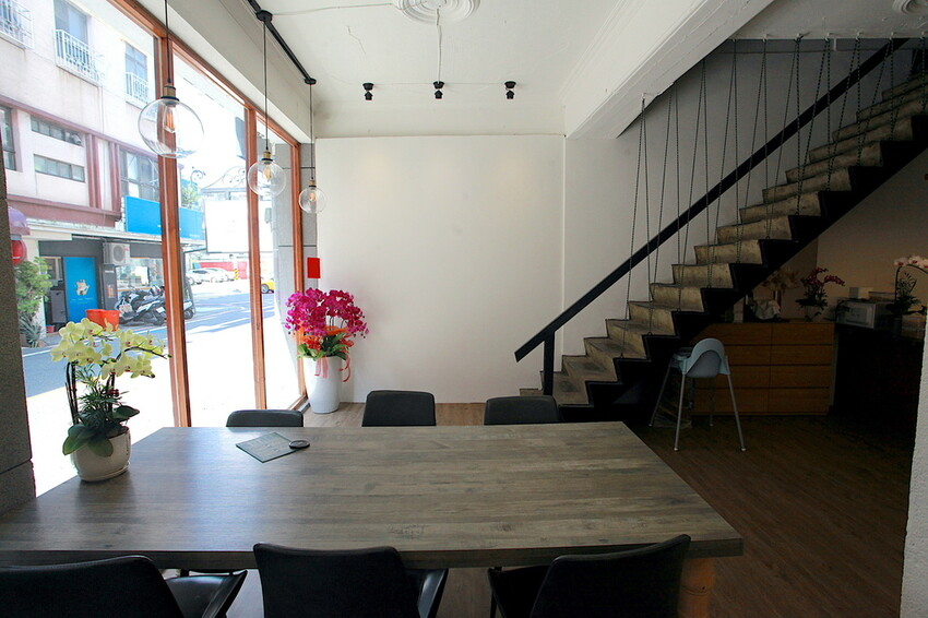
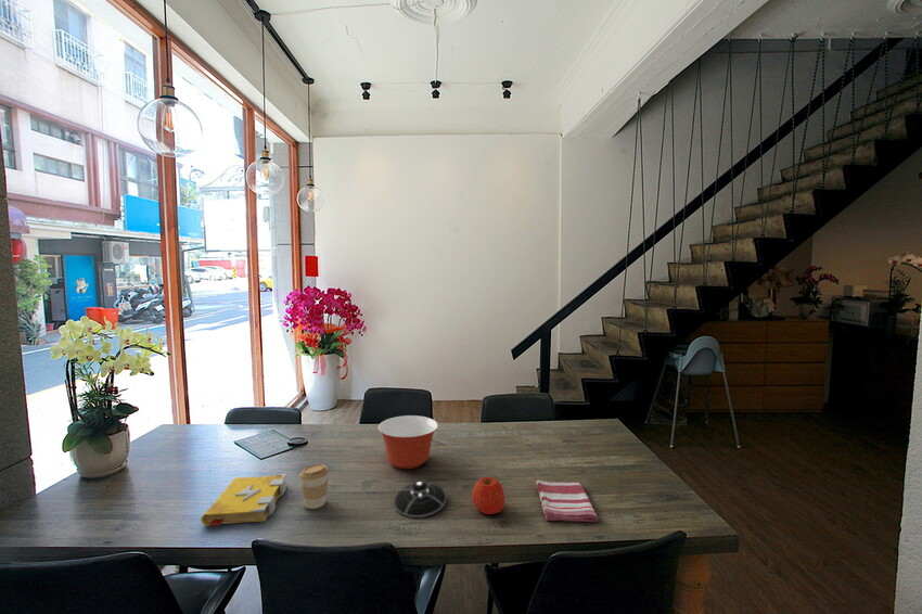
+ mixing bowl (408, 444)
+ dish towel (564, 498)
+ coffee cup (315, 485)
+ spell book (247, 499)
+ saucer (420, 491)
+ apple (488, 494)
